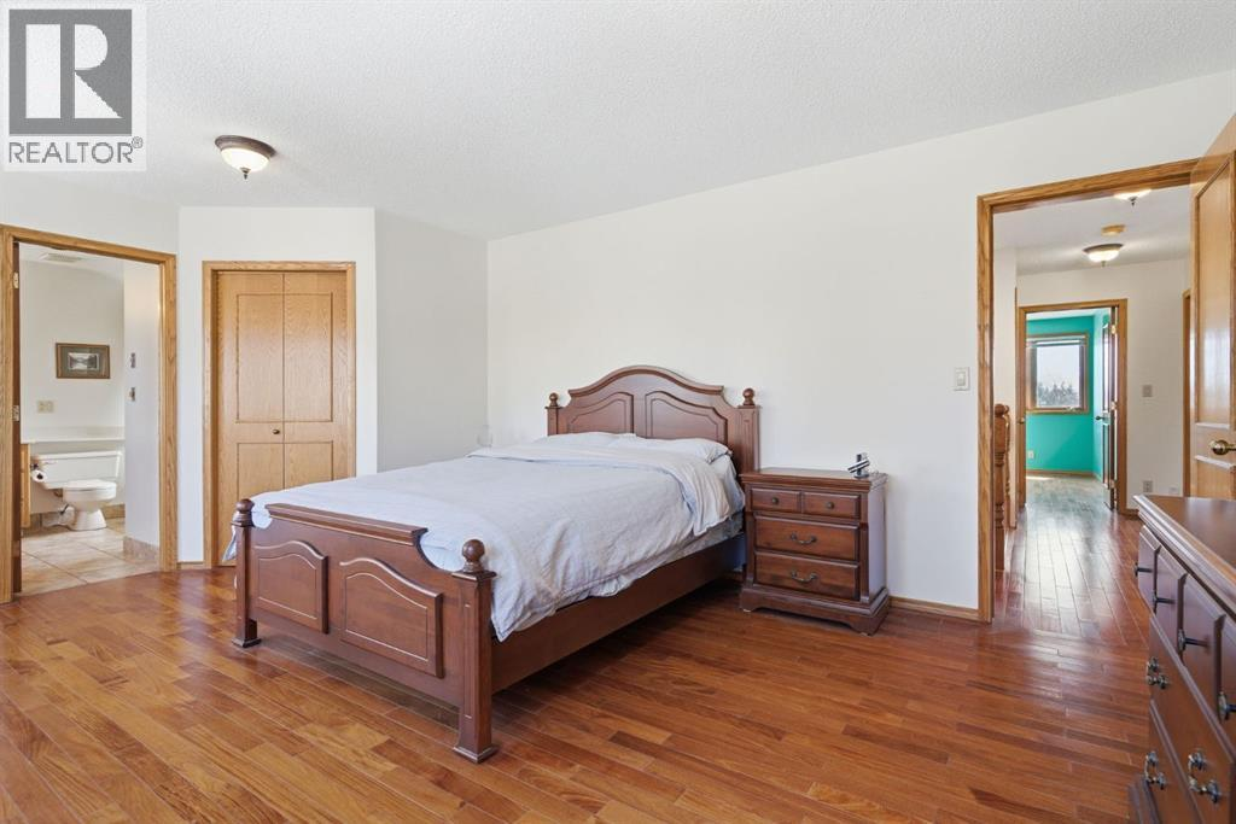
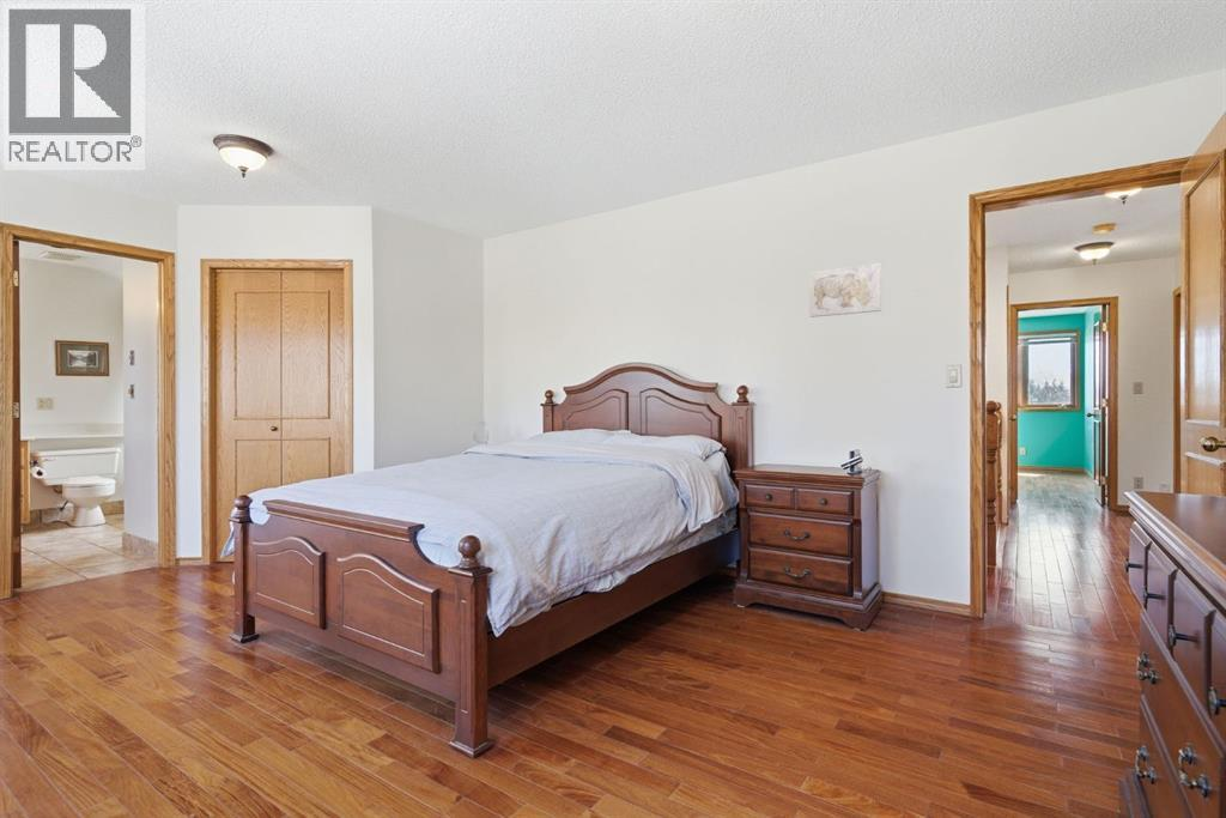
+ wall art (844, 290)
